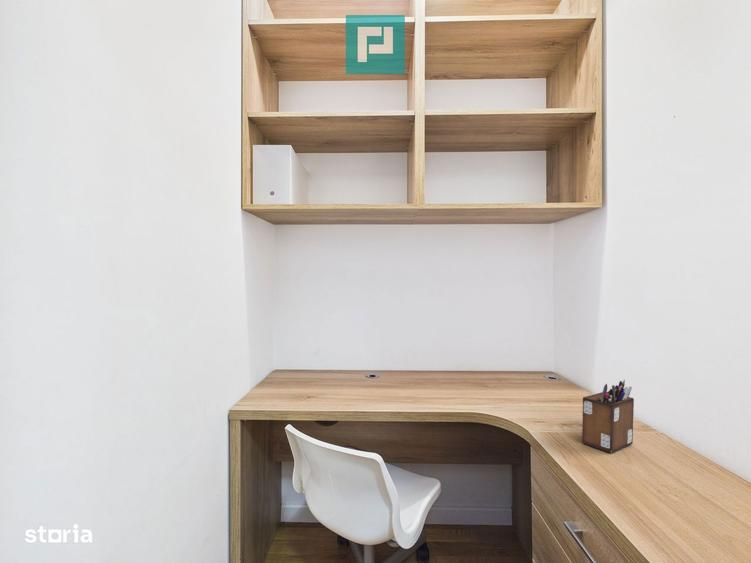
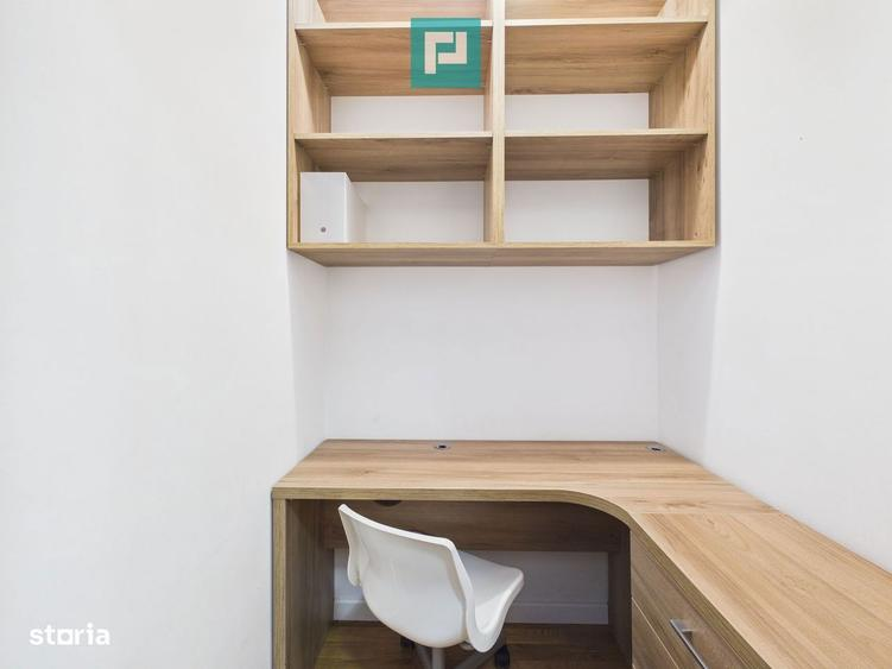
- desk organizer (608, 411)
